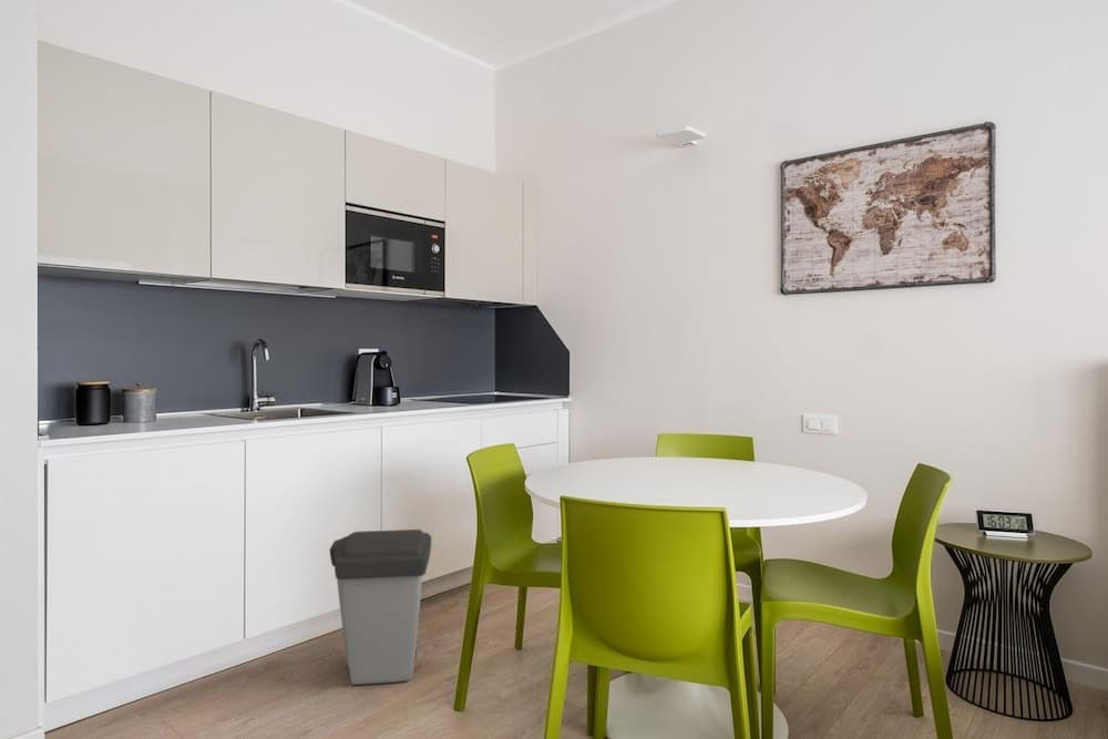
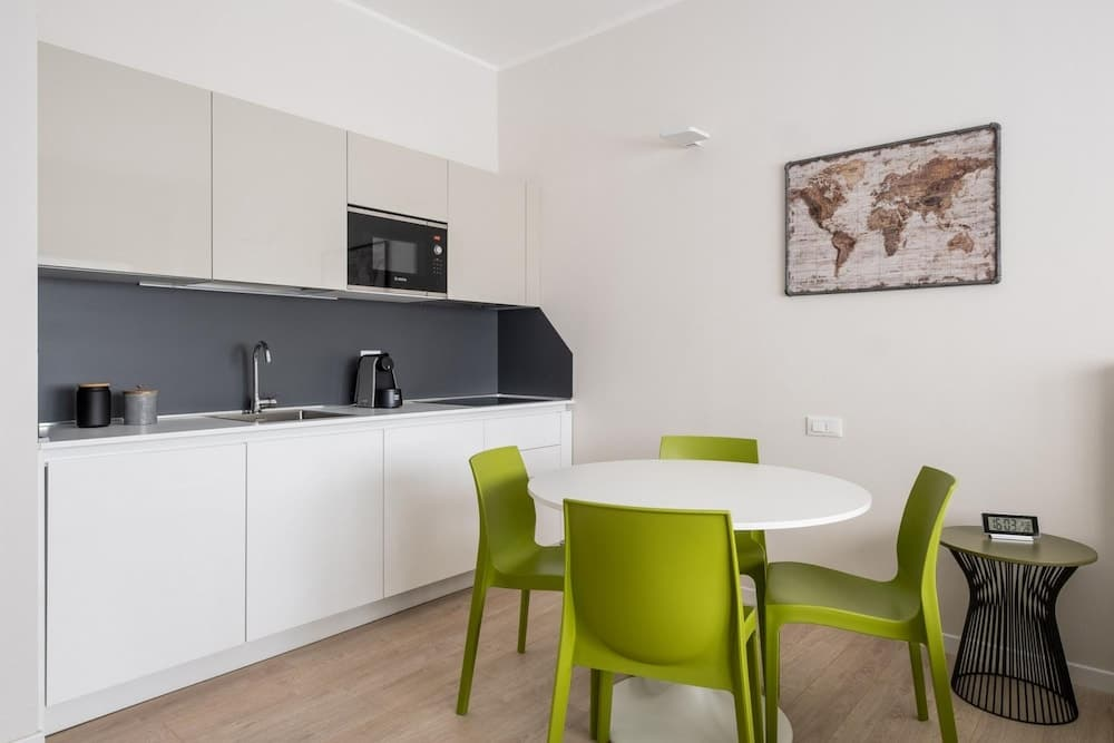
- trash can (381, 602)
